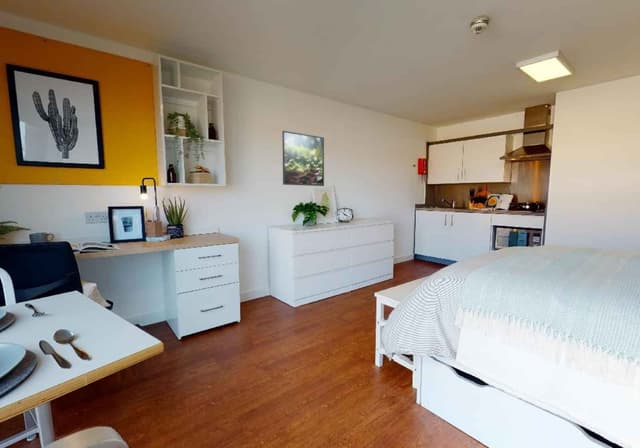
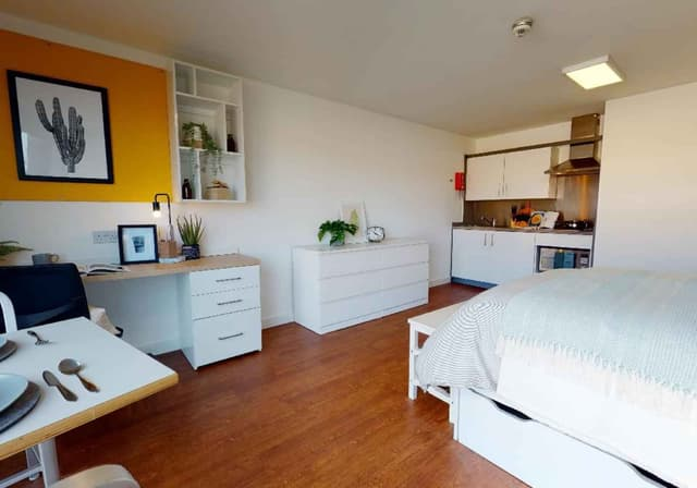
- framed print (304, 160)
